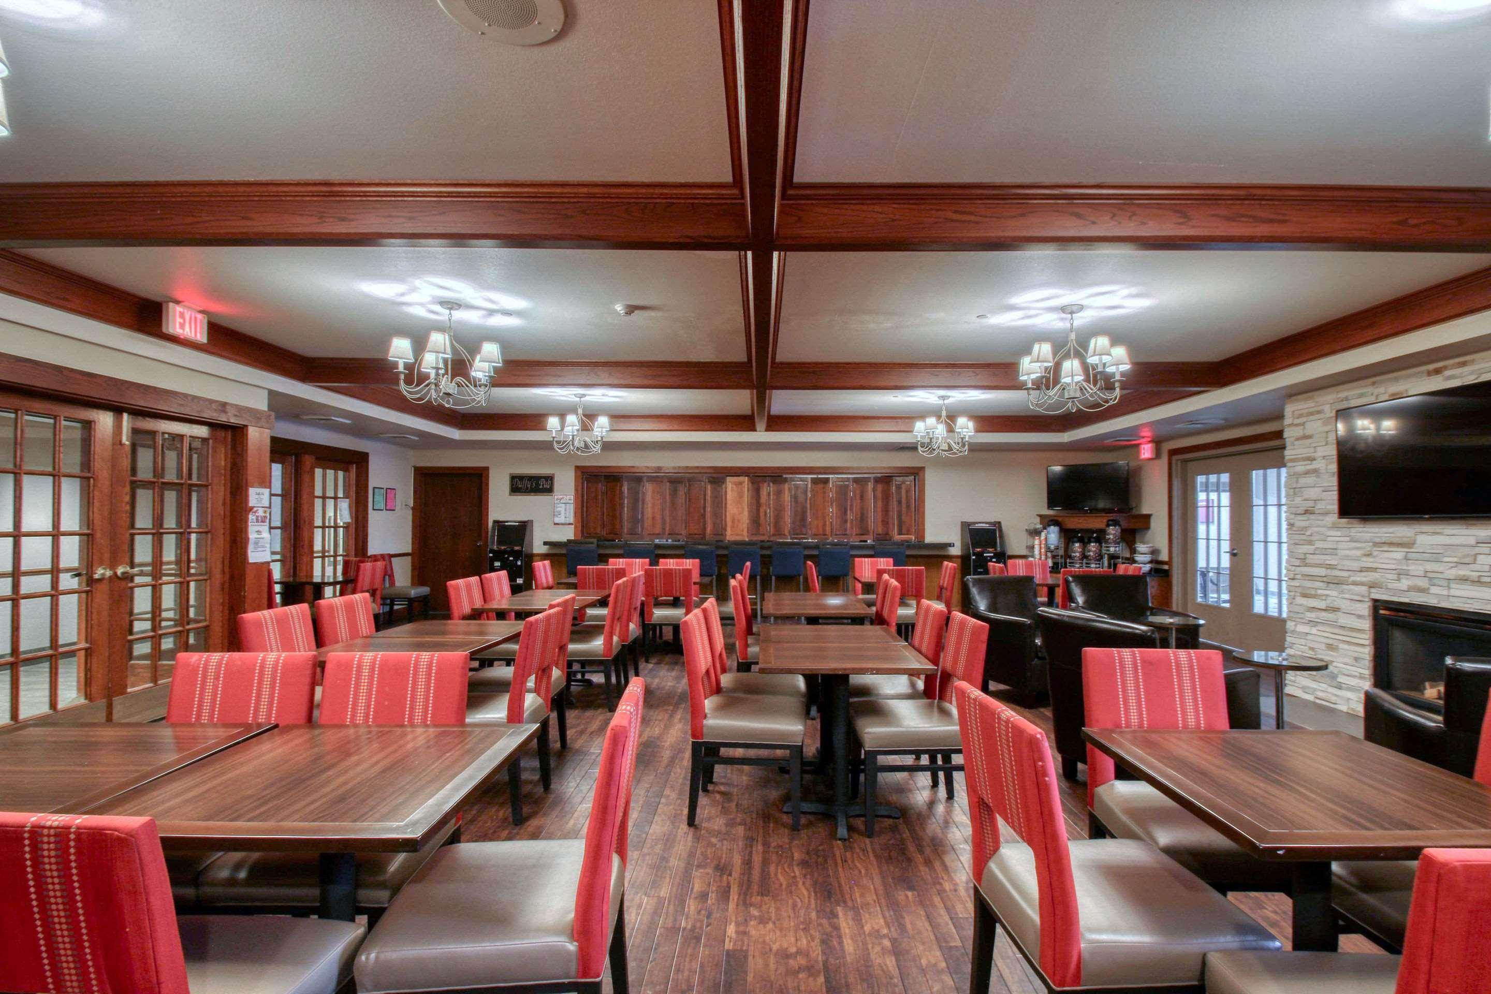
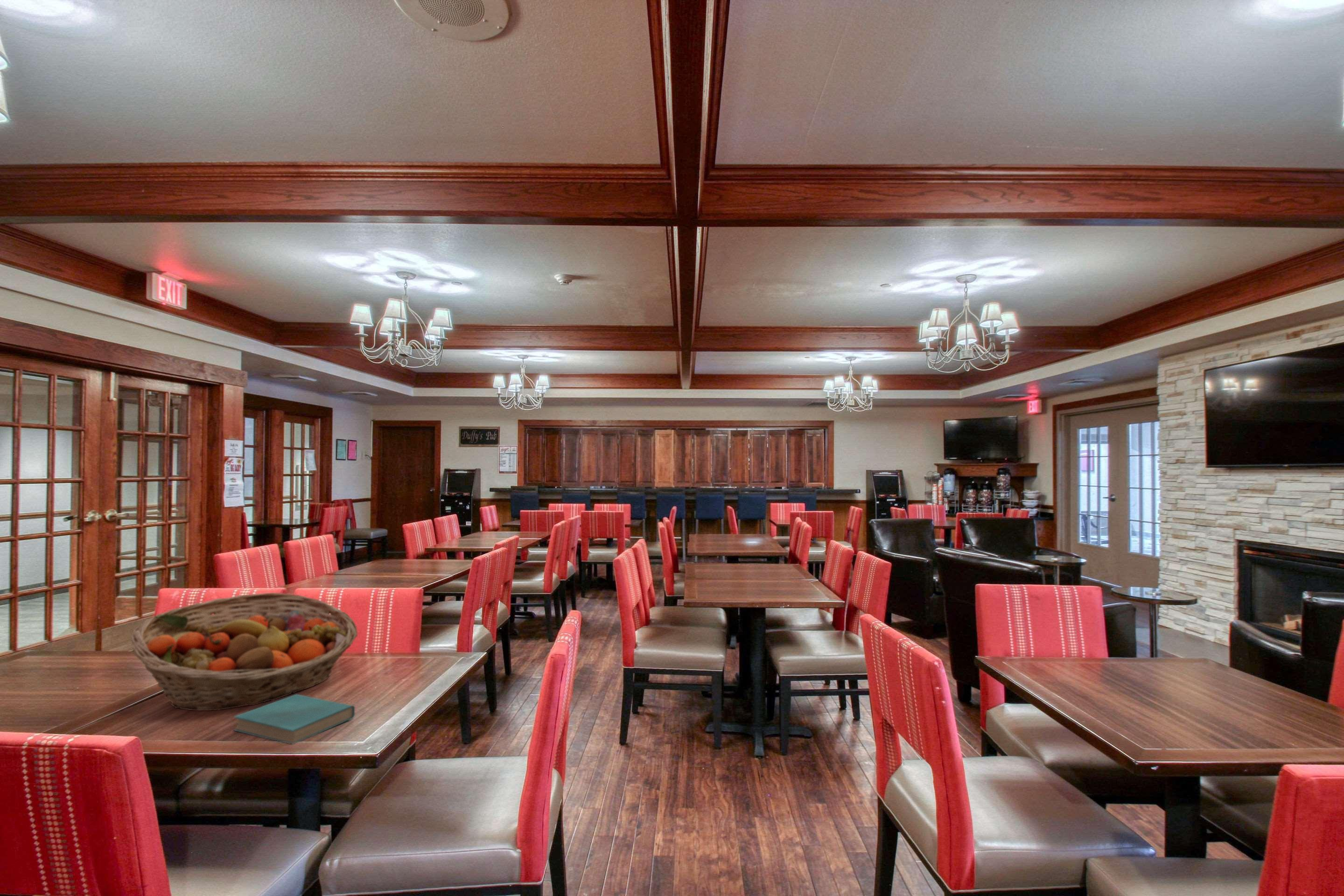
+ book (295, 717)
+ fruit basket (253, 646)
